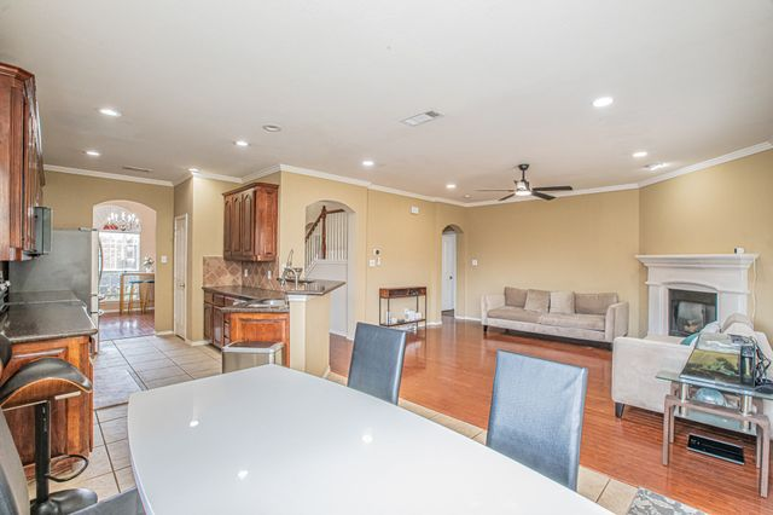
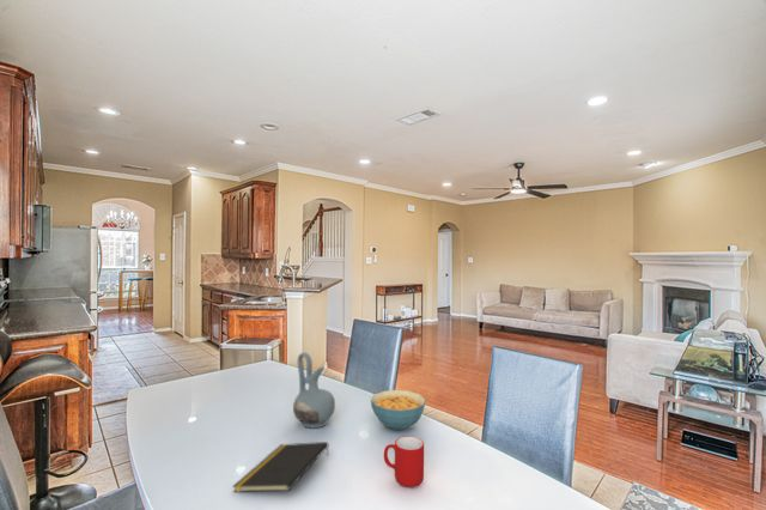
+ notepad (284, 465)
+ cup (402, 460)
+ cereal bowl (397, 412)
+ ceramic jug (314, 388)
